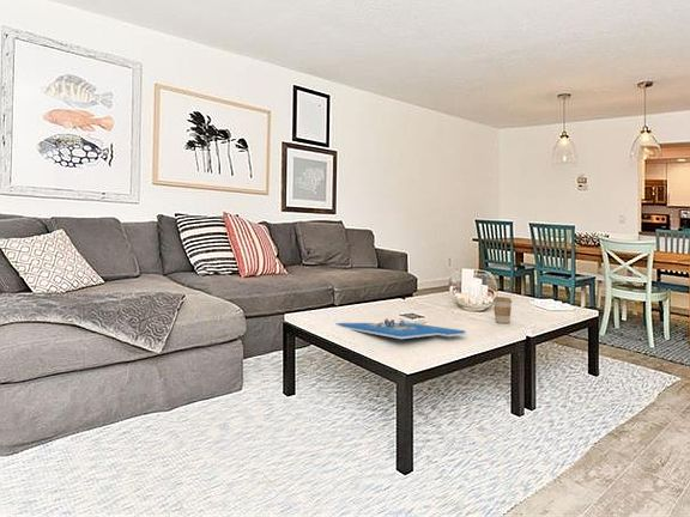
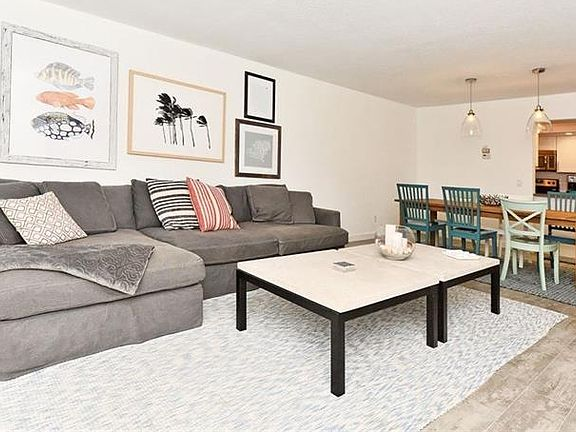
- coffee cup (502, 309)
- board game (397, 326)
